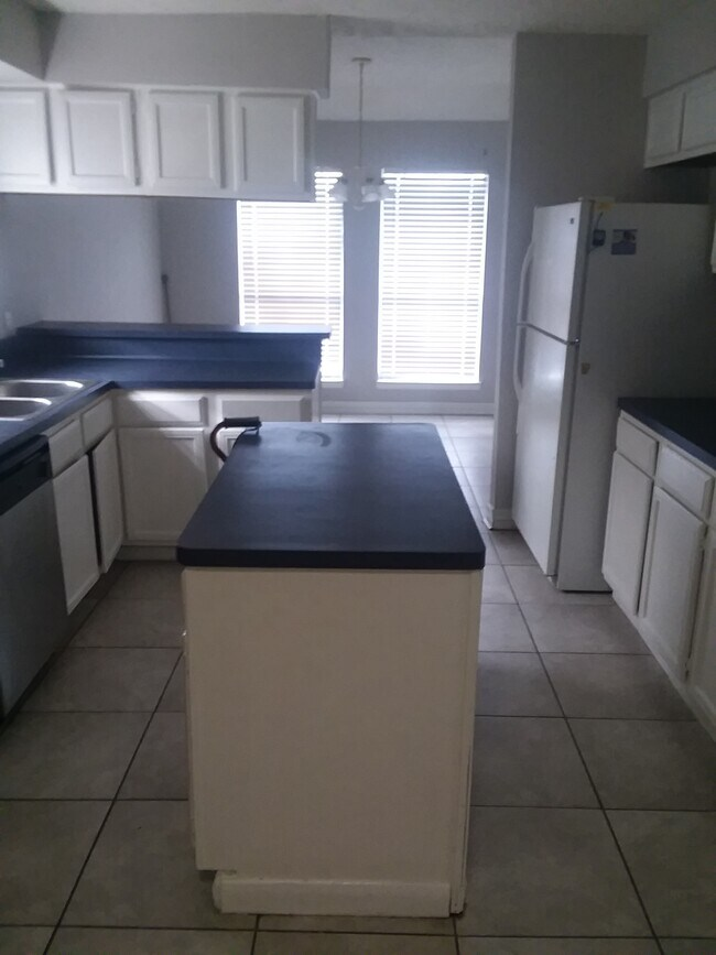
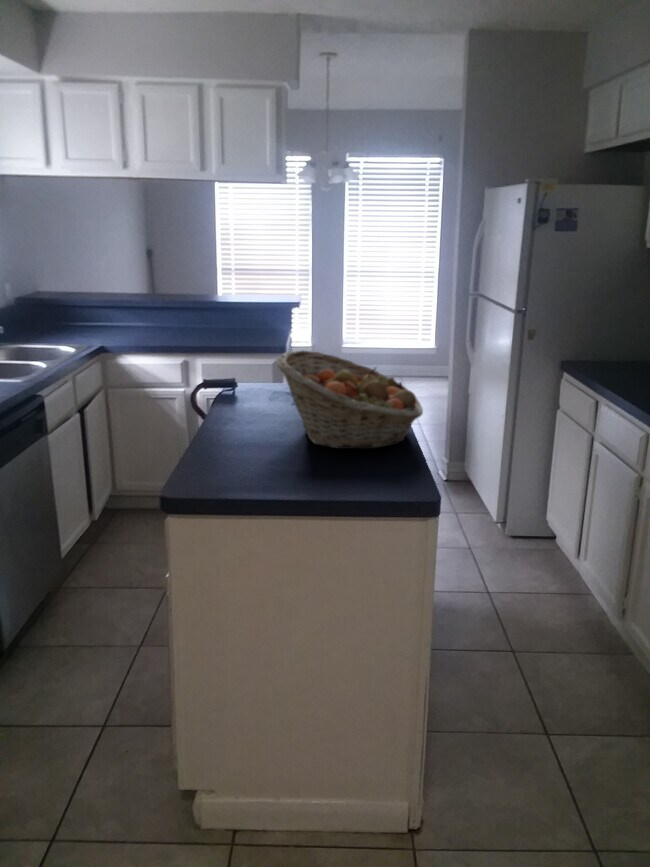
+ fruit basket (350, 395)
